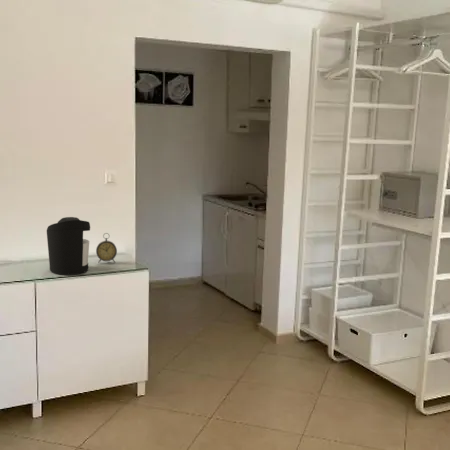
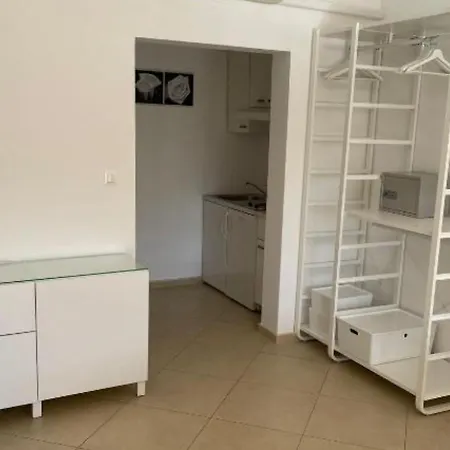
- coffee maker (68, 242)
- alarm clock (106, 247)
